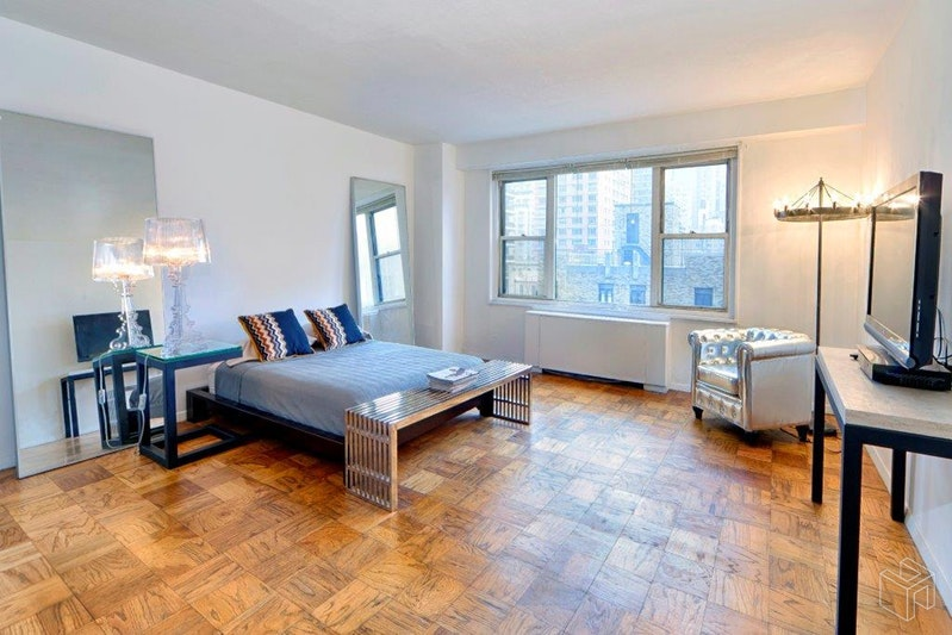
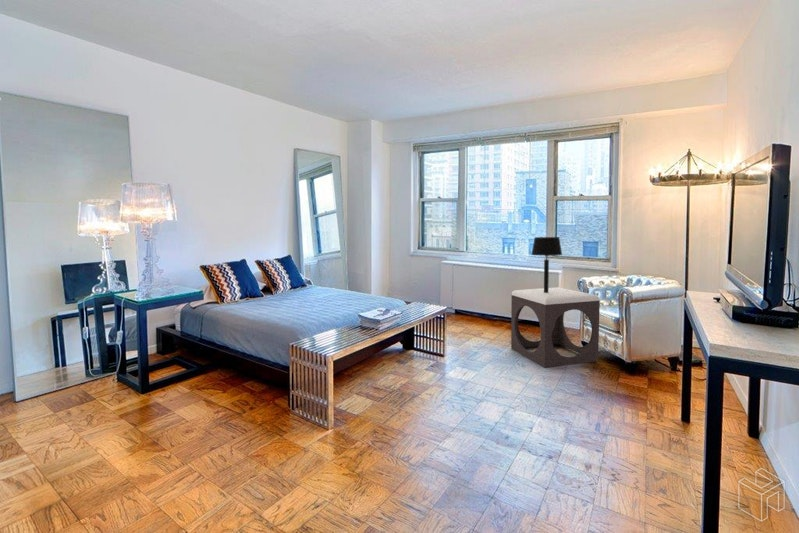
+ table lamp (546, 264)
+ footstool (552, 323)
